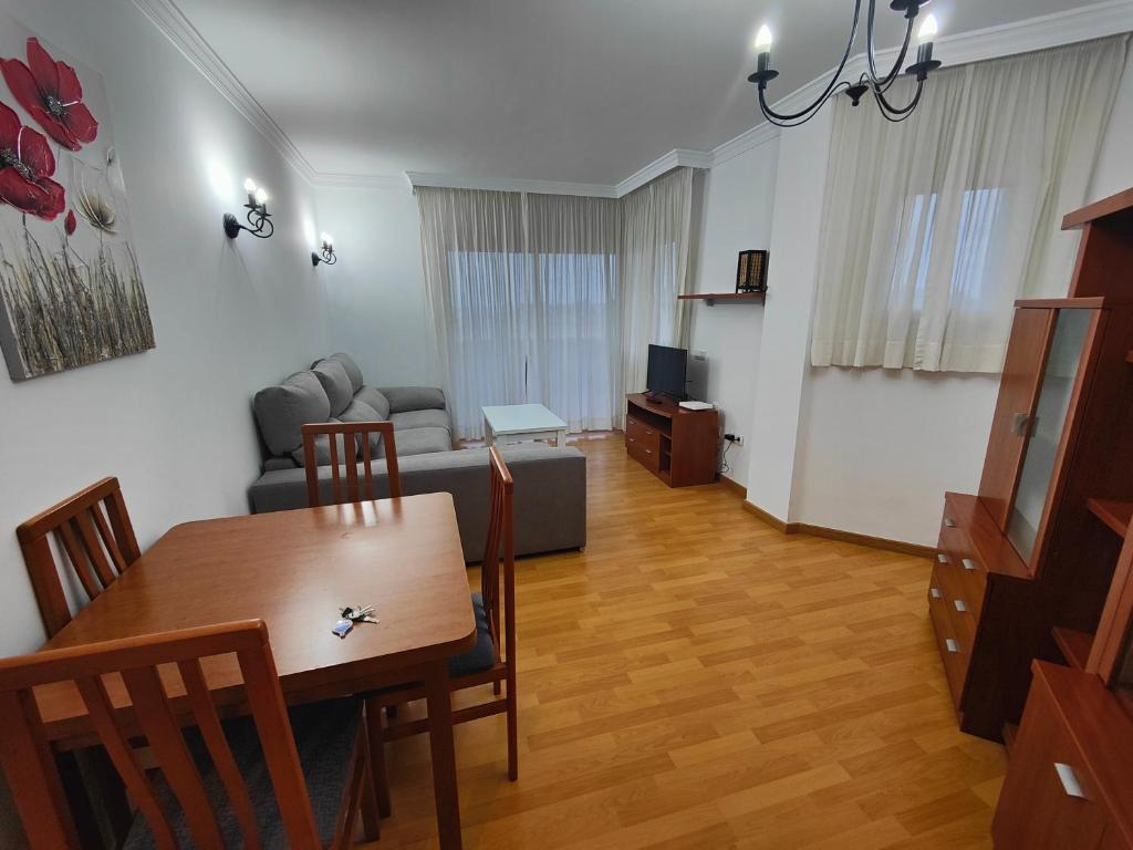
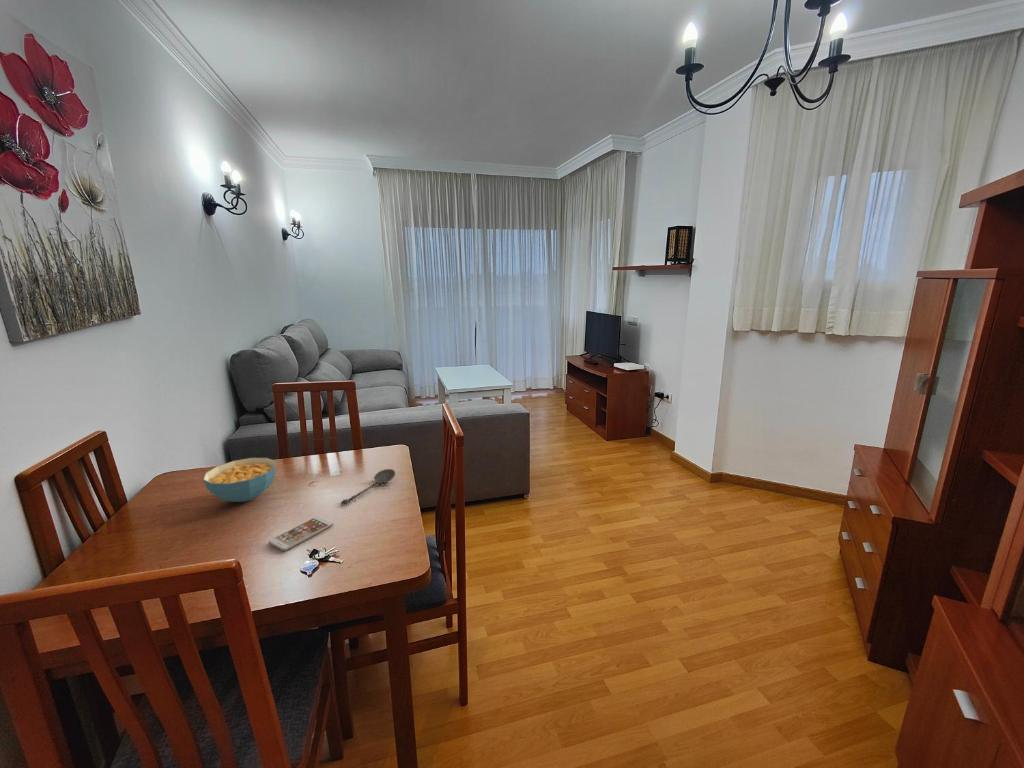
+ smartphone (302, 532)
+ cereal bowl (243, 483)
+ spoon (368, 487)
